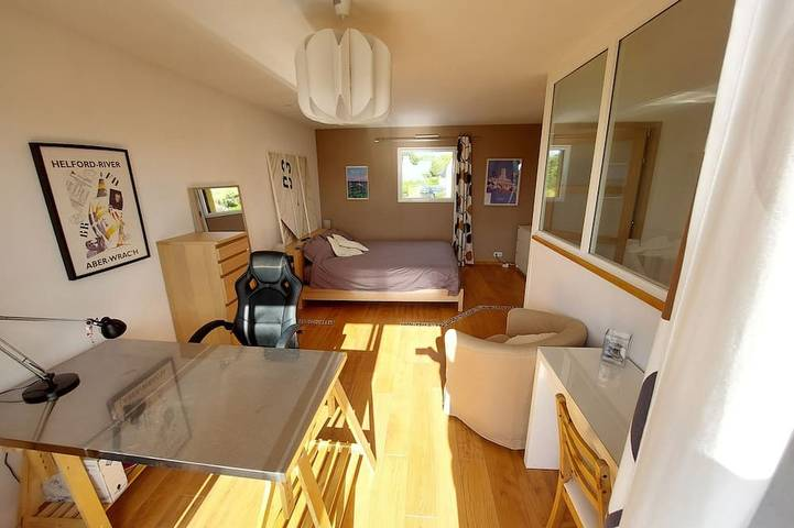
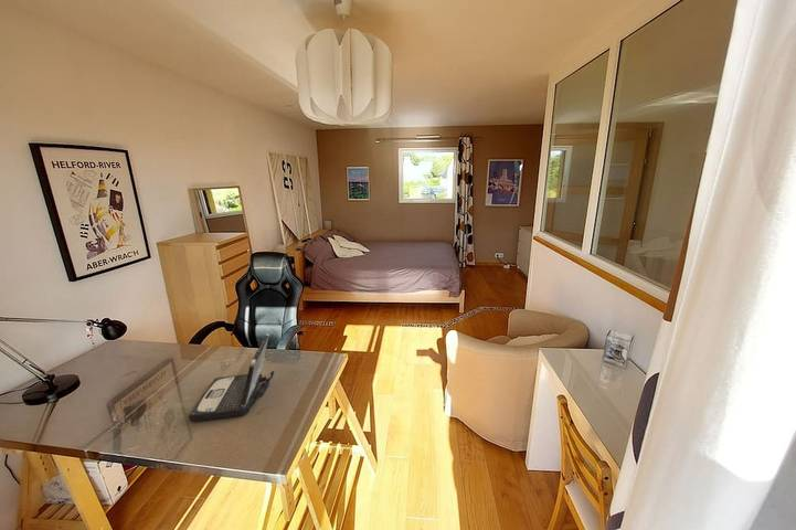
+ laptop (235, 375)
